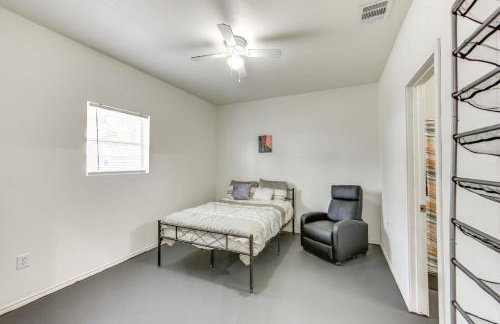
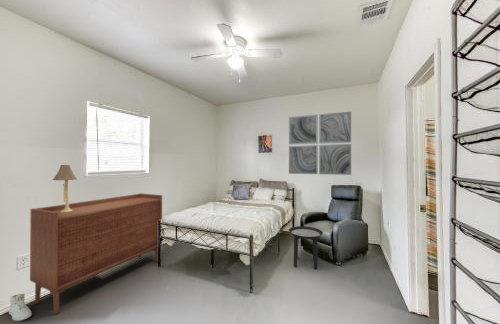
+ side table (313, 247)
+ table lamp (65, 186)
+ wall art (317, 143)
+ sneaker (19, 305)
+ sideboard (108, 239)
